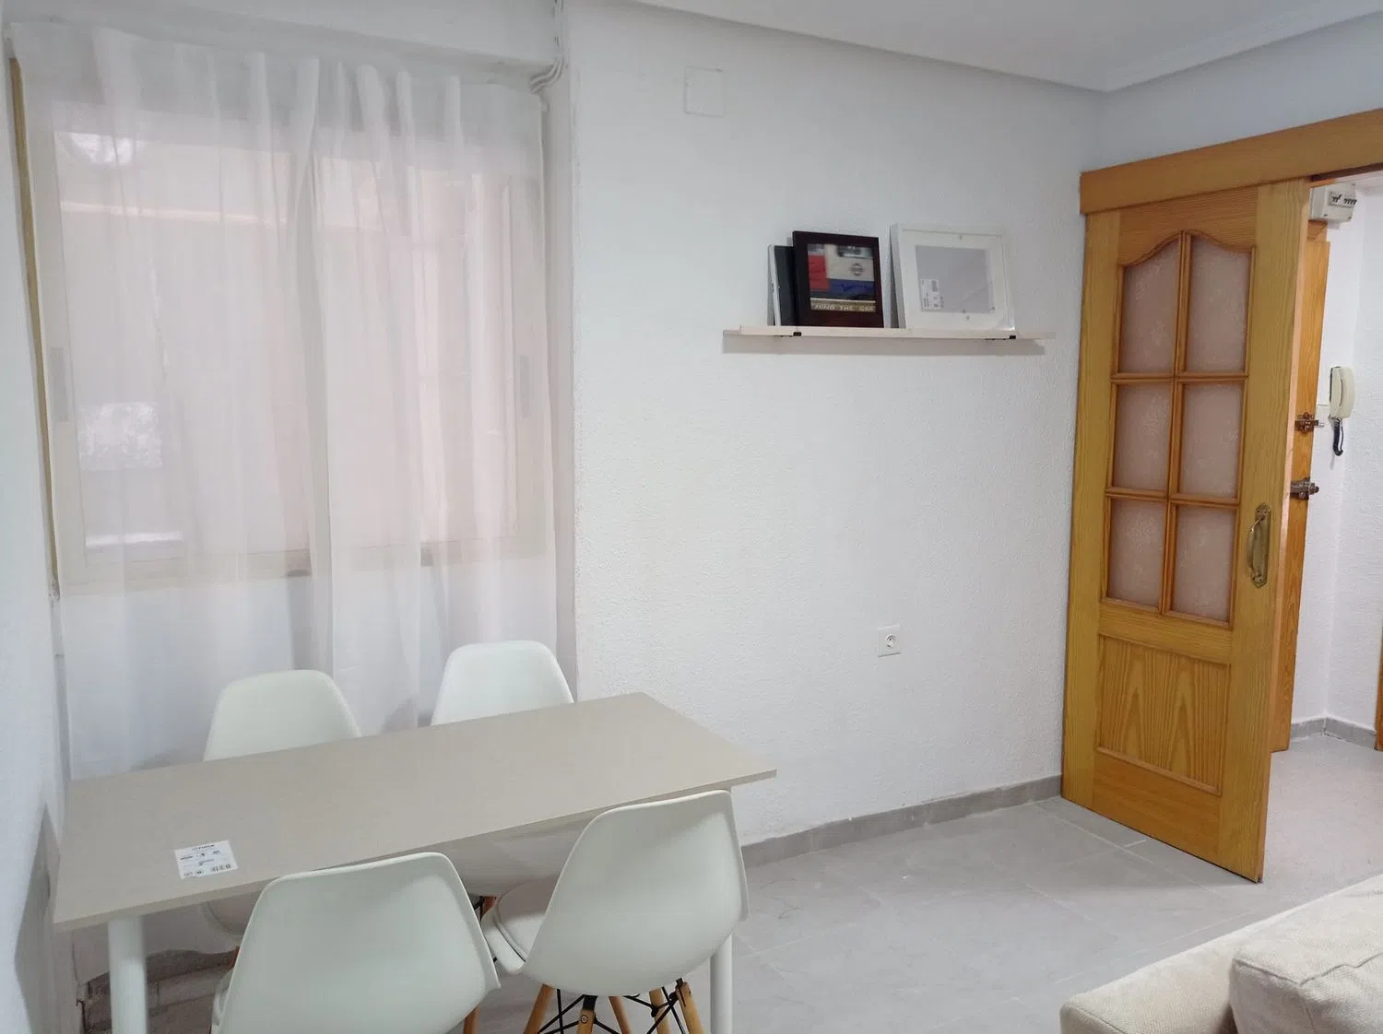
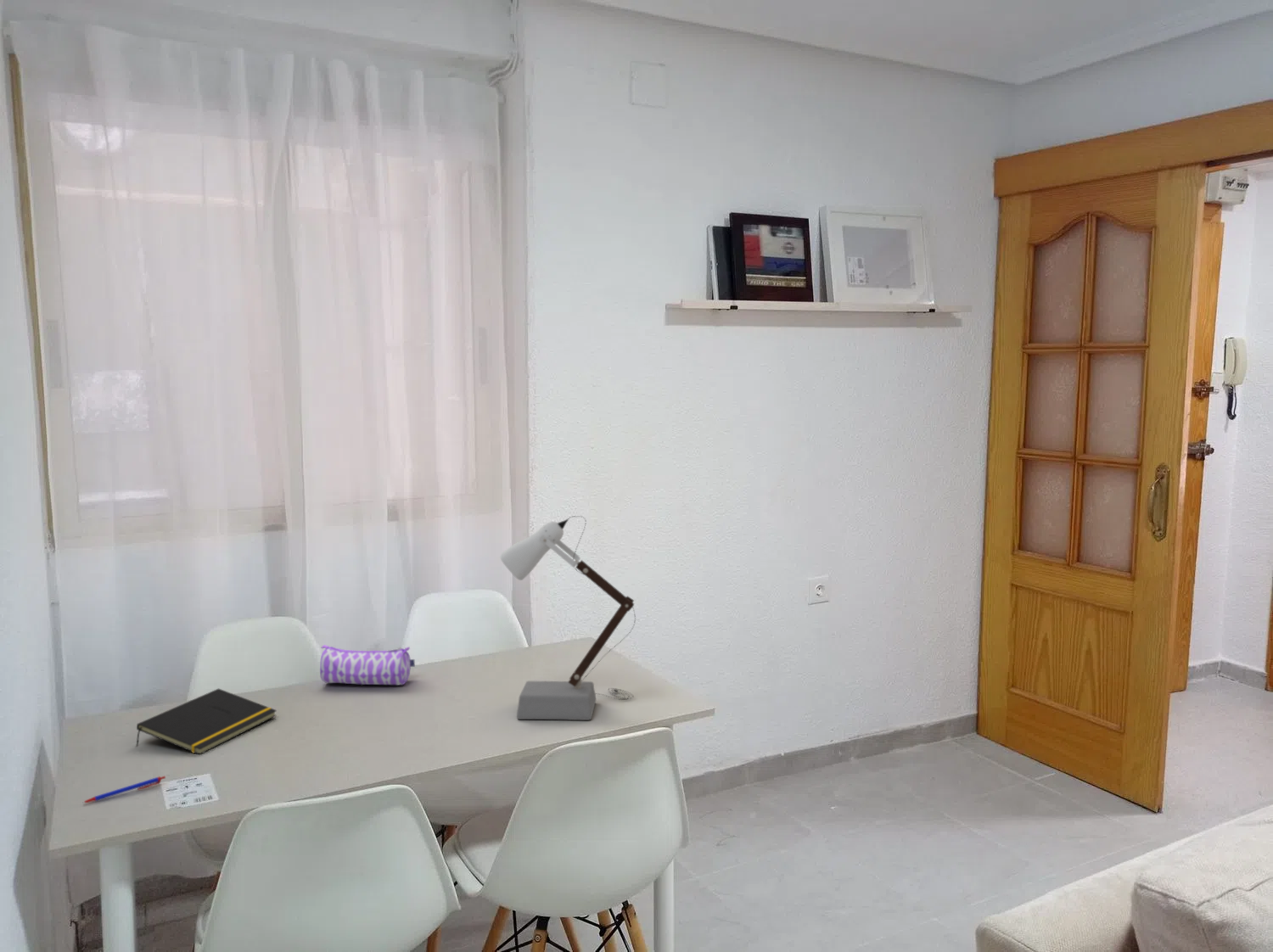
+ desk lamp (603, 630)
+ pen (125, 789)
+ notepad (209, 720)
+ pencil case (366, 665)
